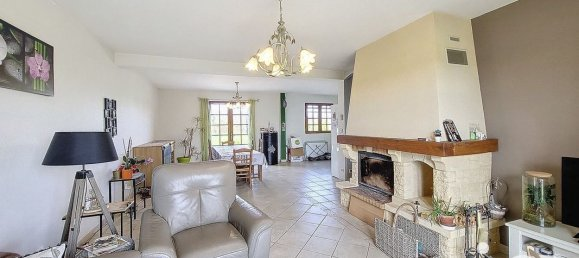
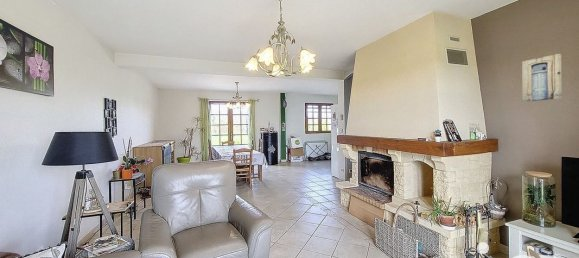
+ wall art (540, 79)
